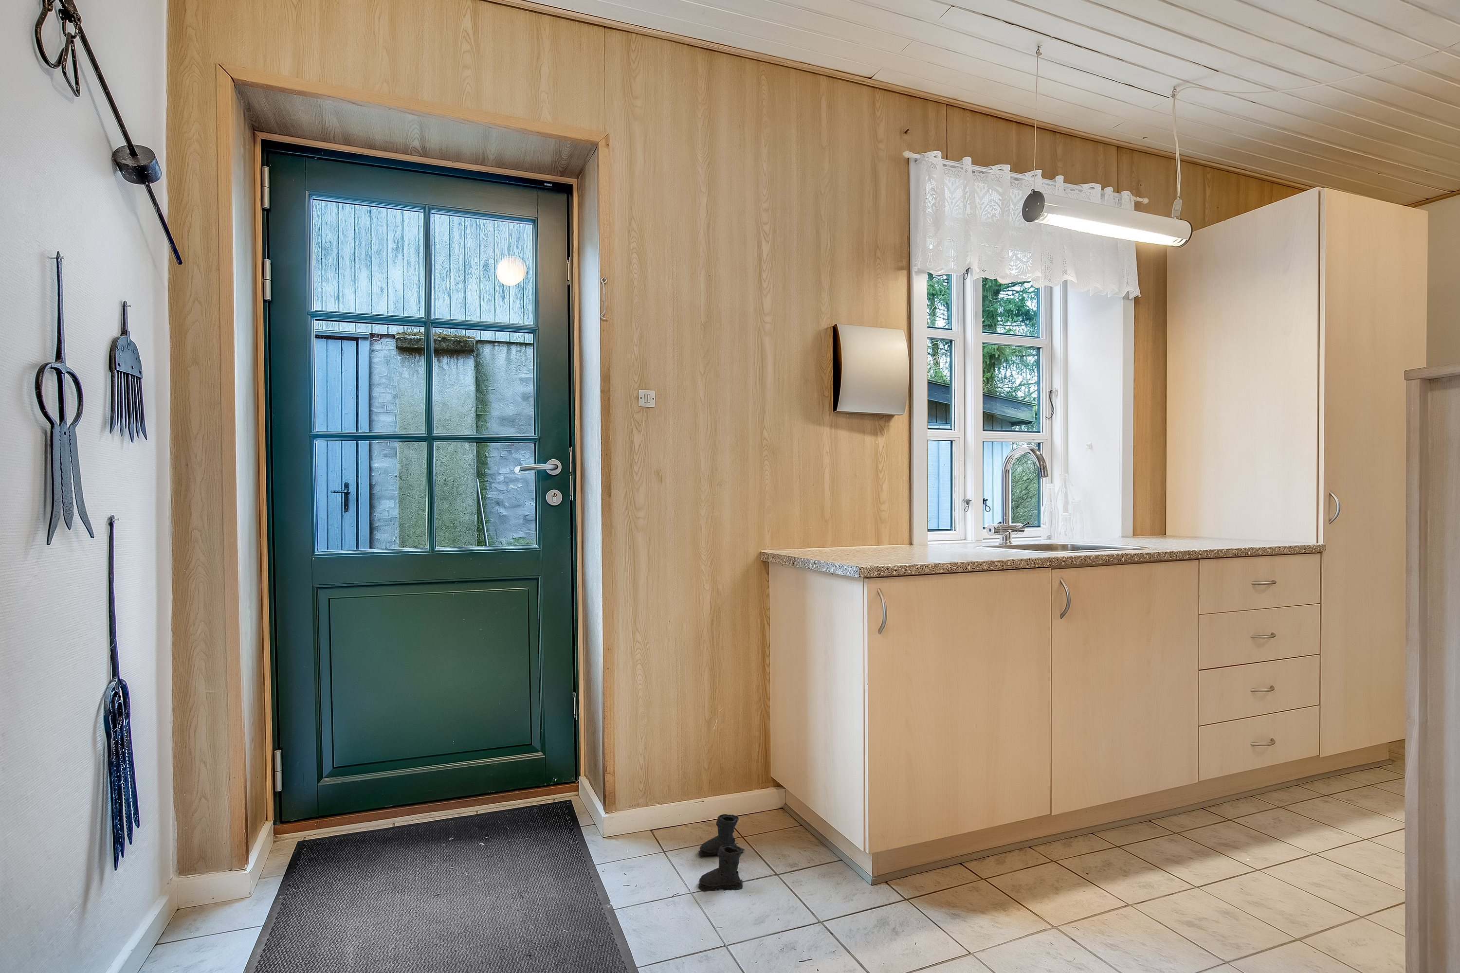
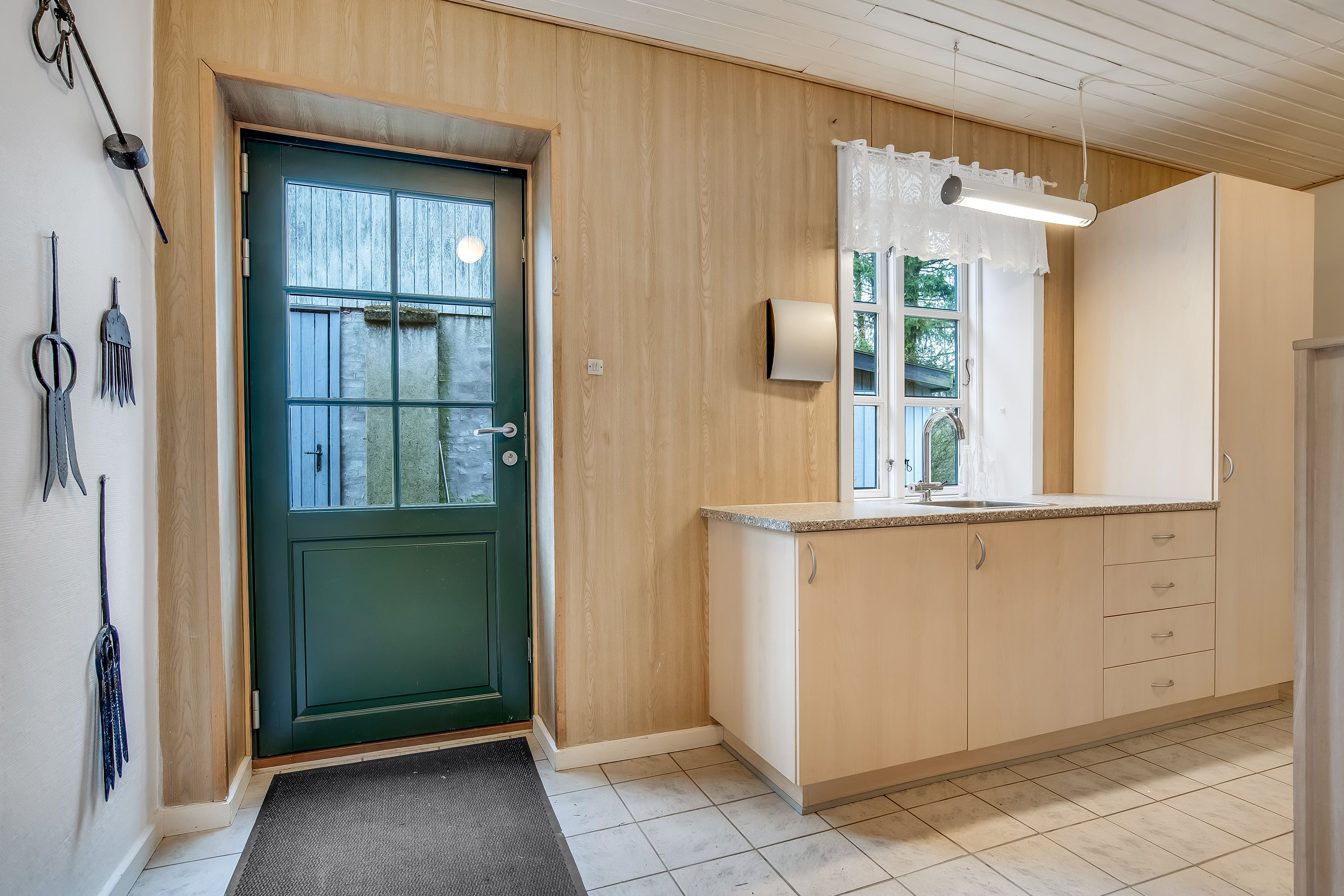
- boots (720, 849)
